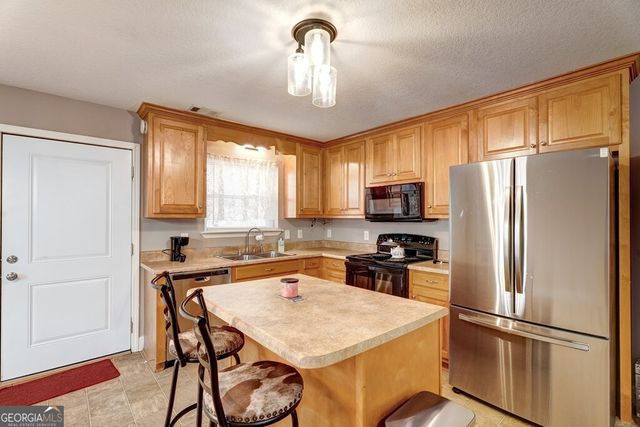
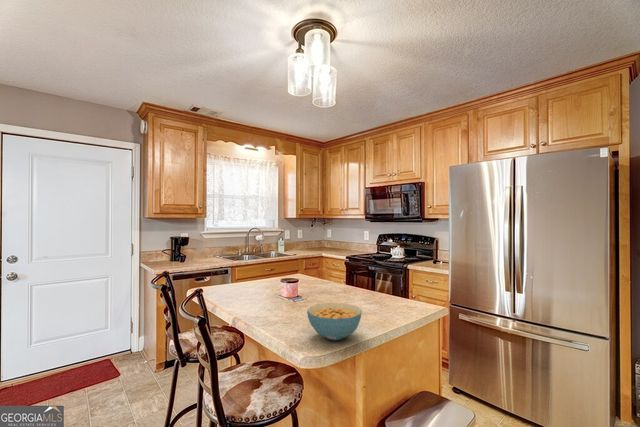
+ cereal bowl (334, 323)
